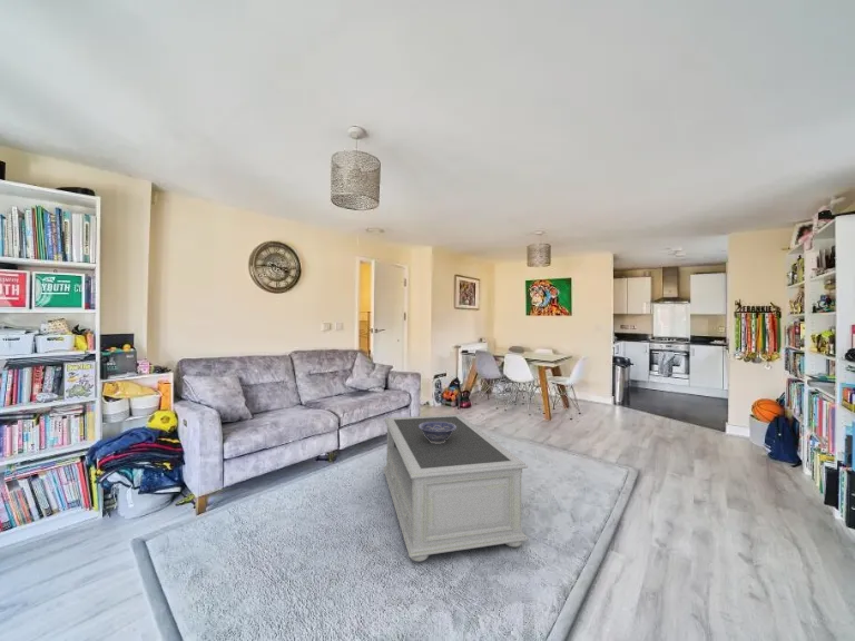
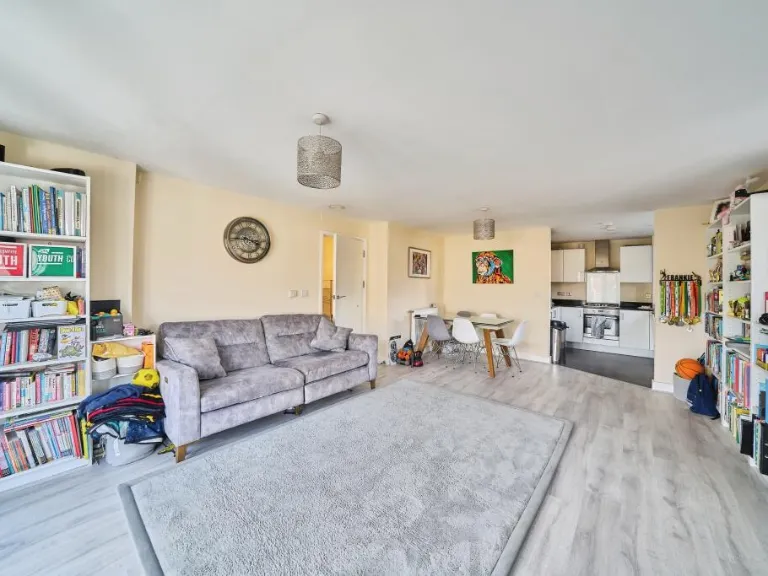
- coffee table (441, 470)
- decorative bowl (436, 433)
